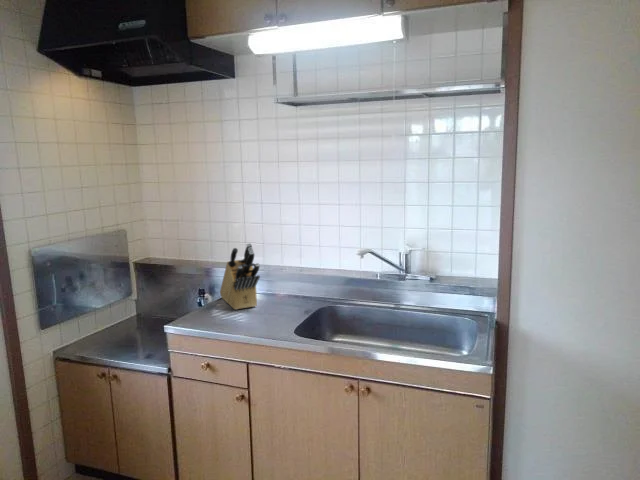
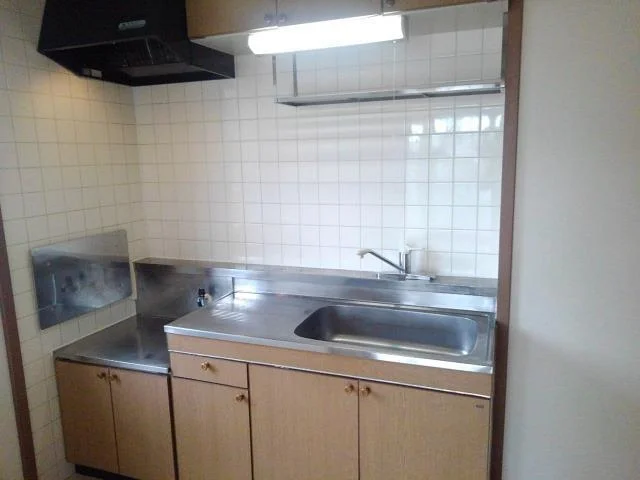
- knife block (238, 272)
